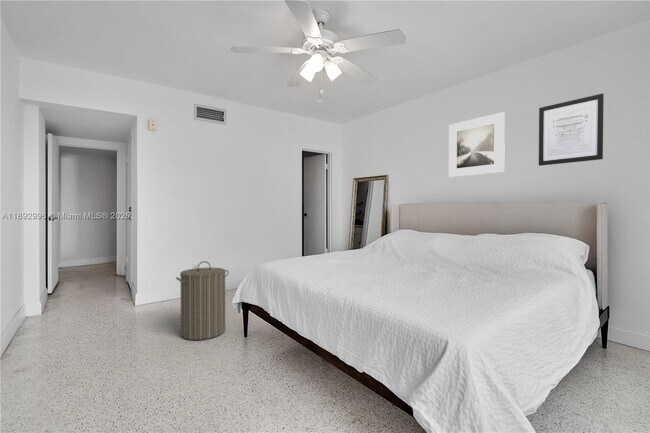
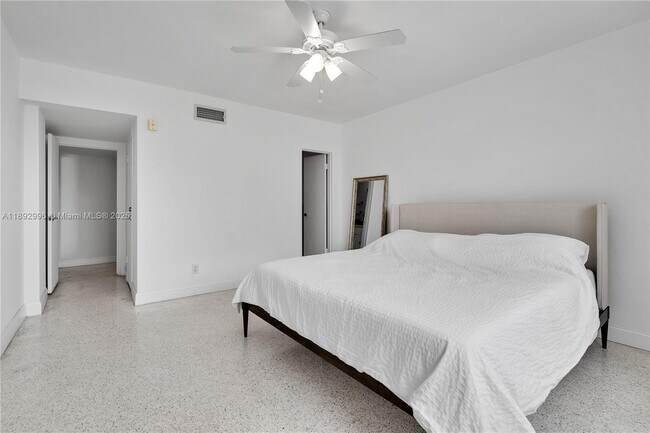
- laundry hamper (203, 296)
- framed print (474, 147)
- wall art (569, 132)
